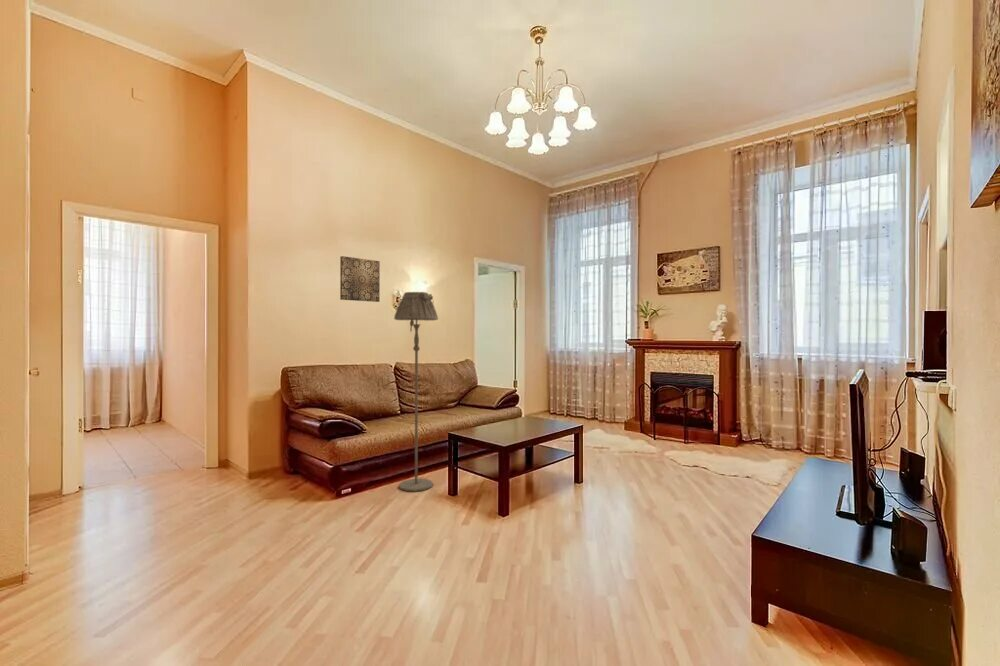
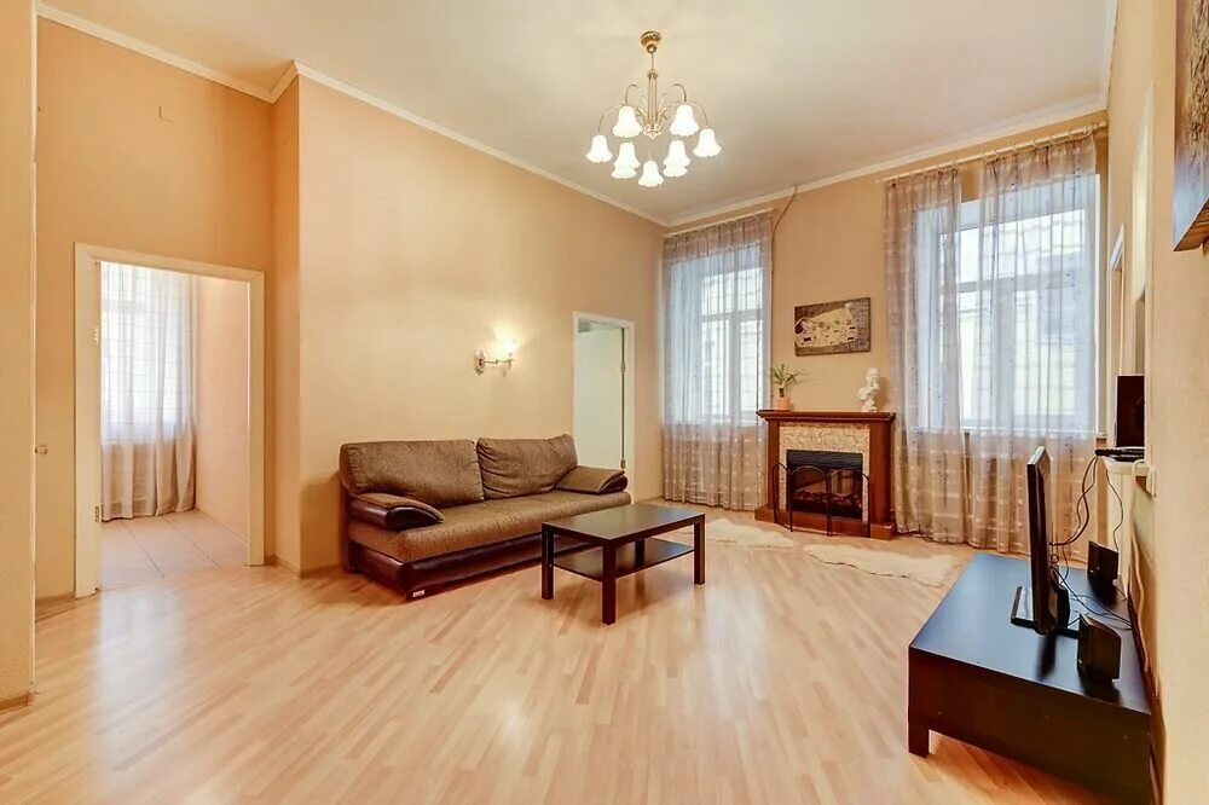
- wall art (360, 279)
- floor lamp (416, 389)
